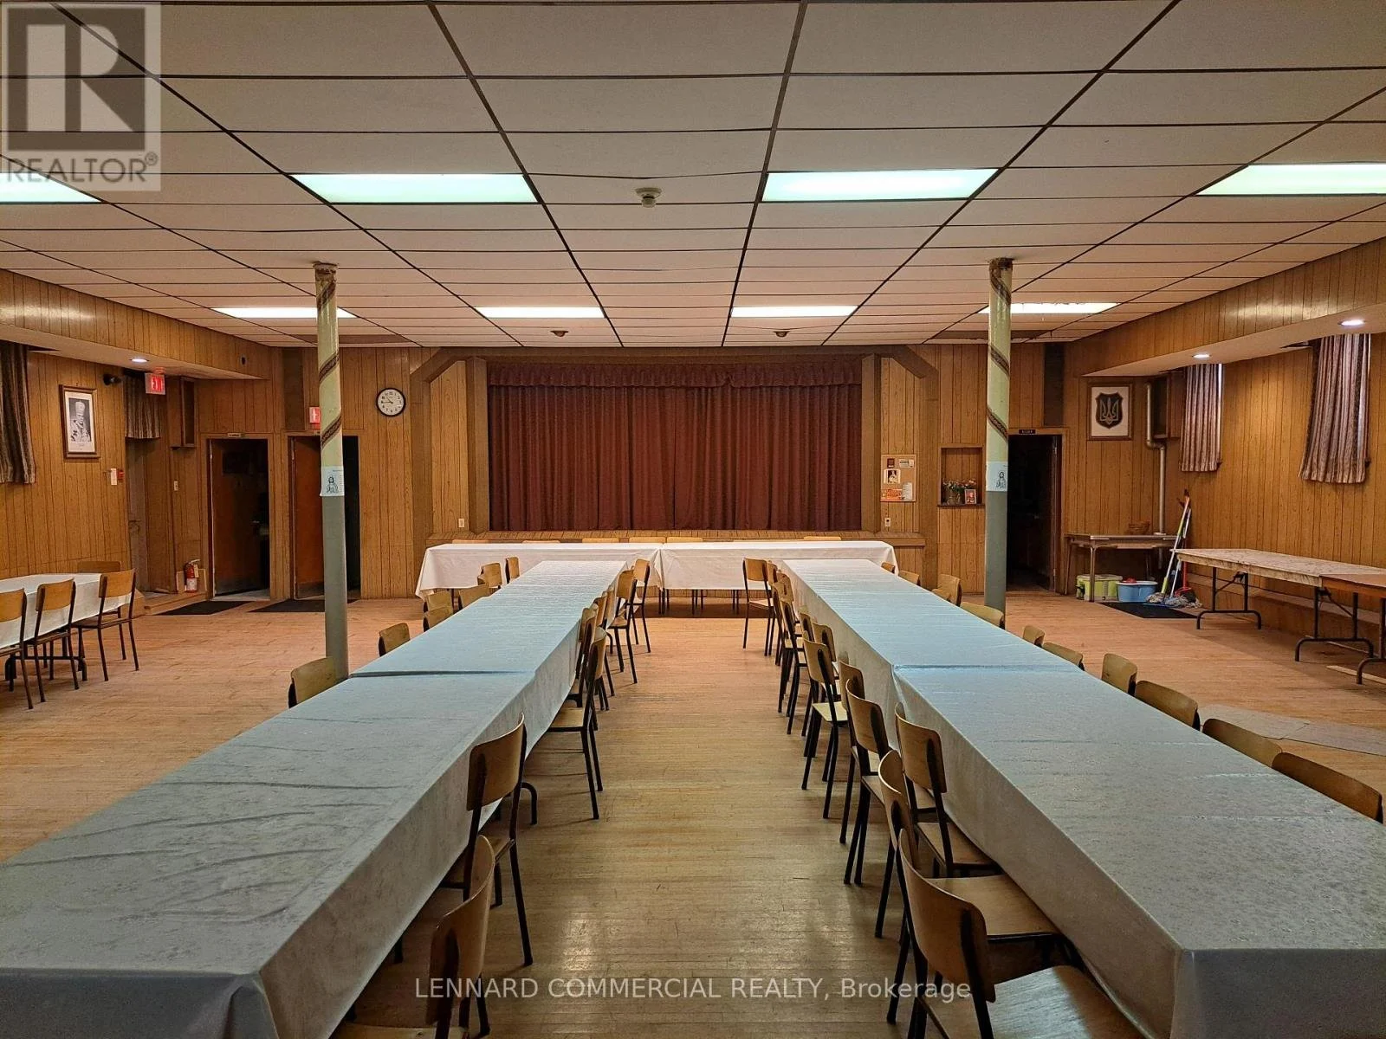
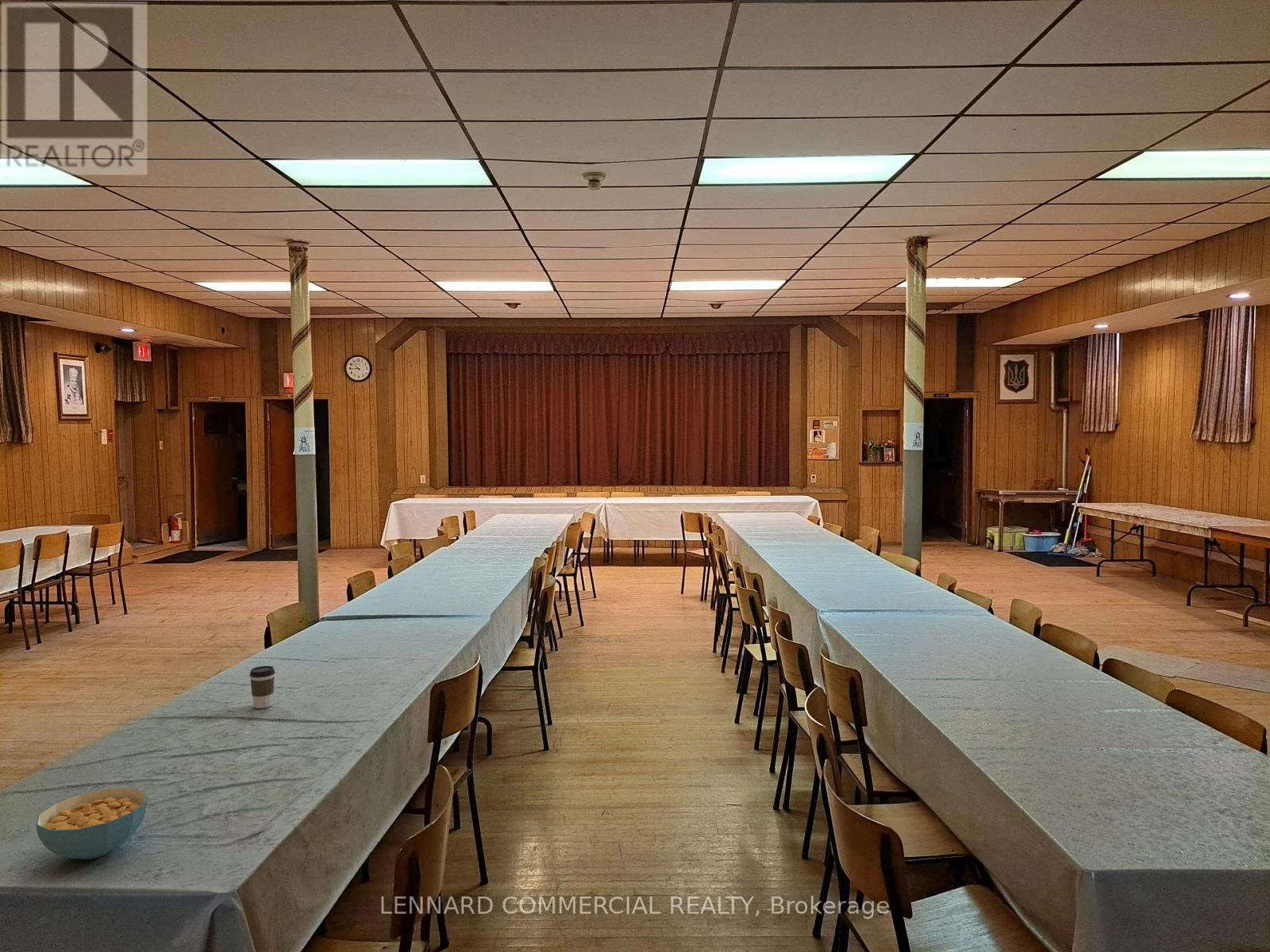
+ coffee cup (262, 687)
+ cereal bowl (94, 830)
